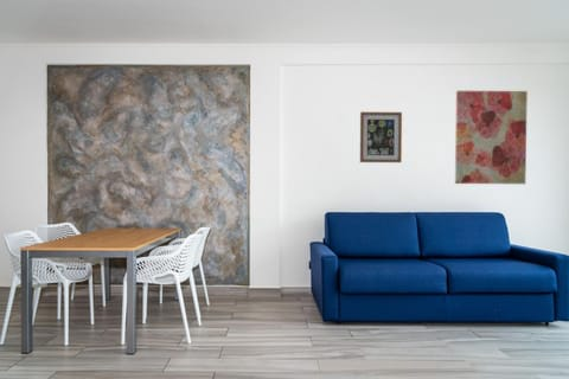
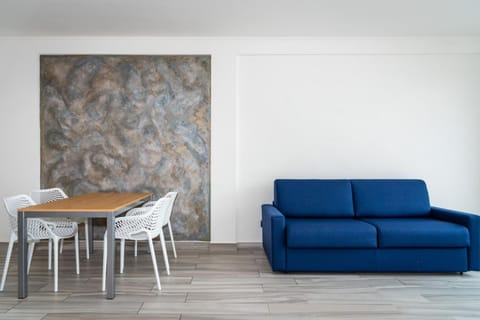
- wall art (381, 136)
- wall art (491, 137)
